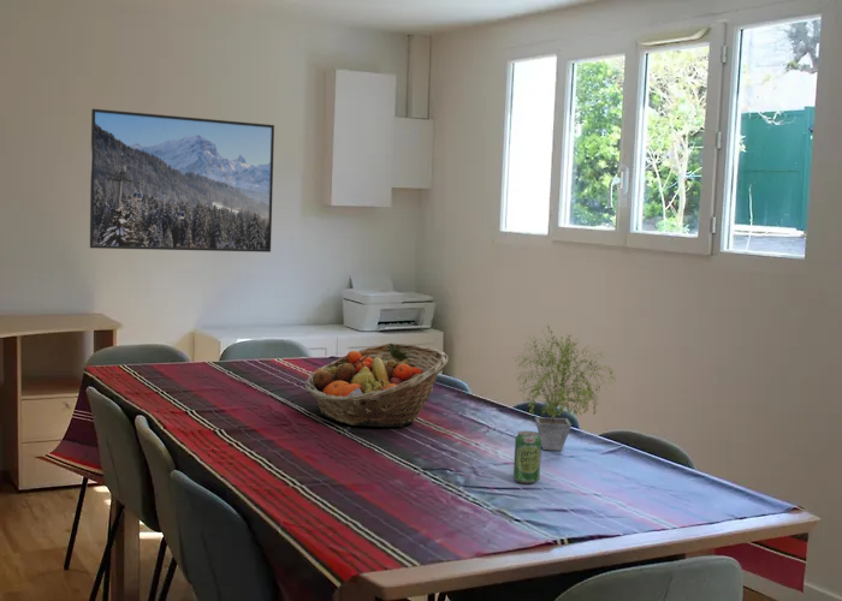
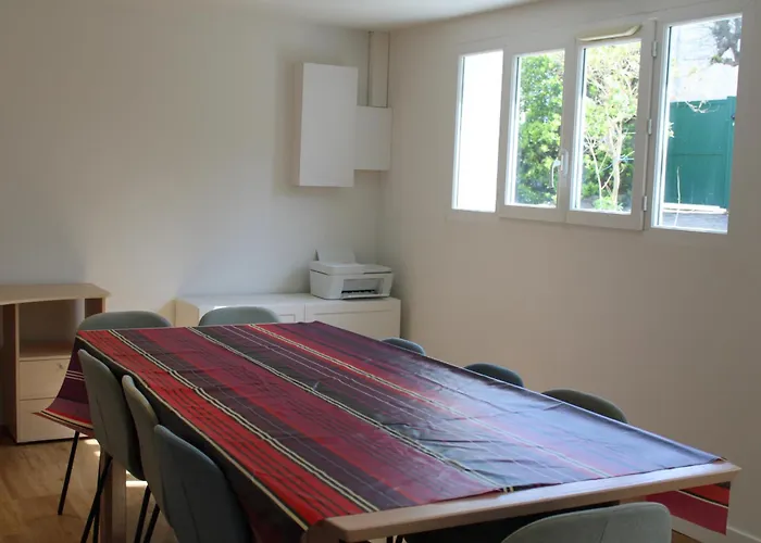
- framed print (185, 184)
- fruit basket (375, 382)
- potted plant (563, 386)
- beverage can (527, 457)
